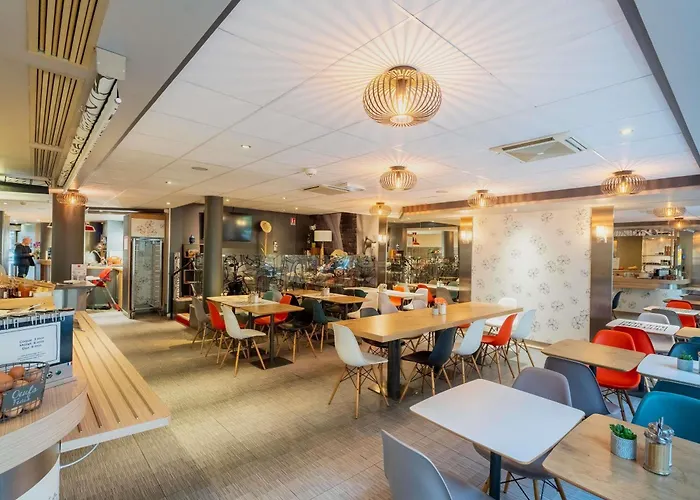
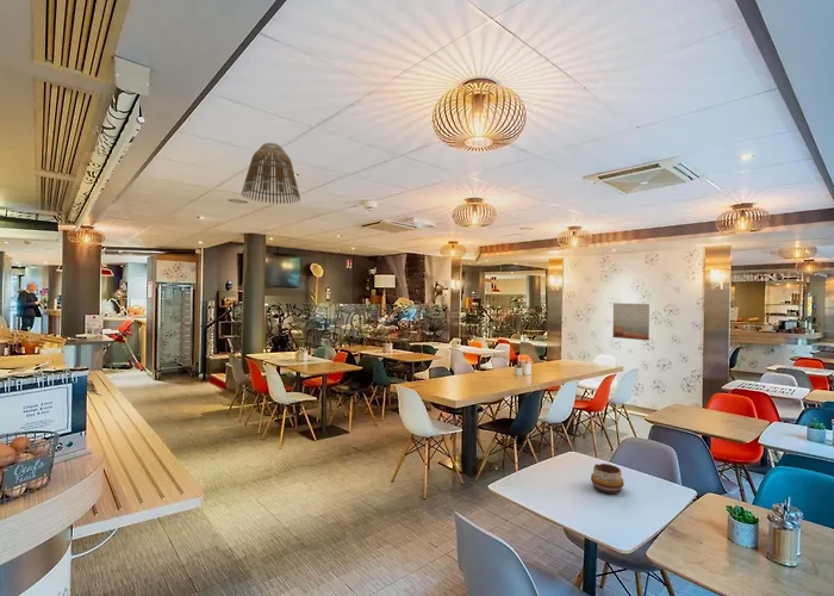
+ wall art (630, 321)
+ decorative bowl (606, 478)
+ lamp shade (272, 170)
